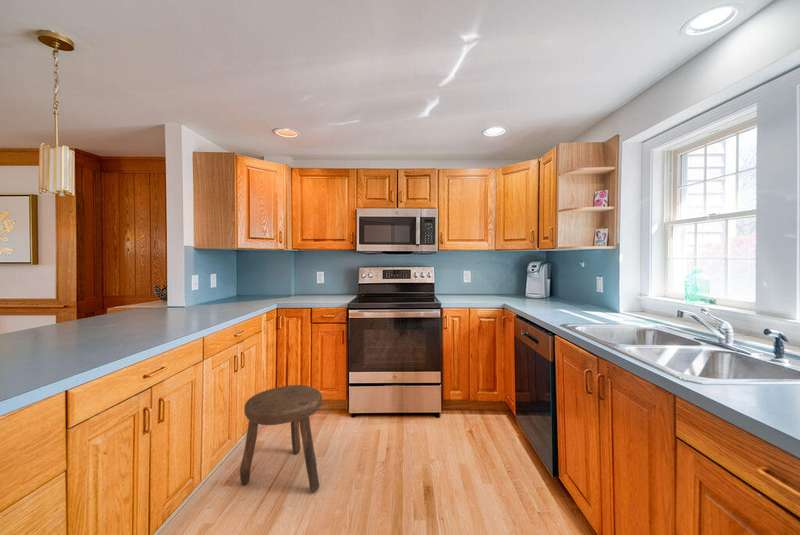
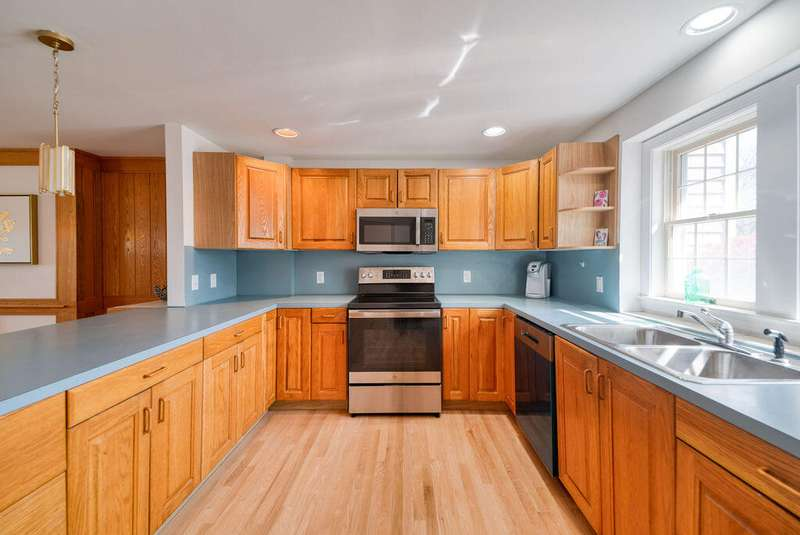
- stool (291, 437)
